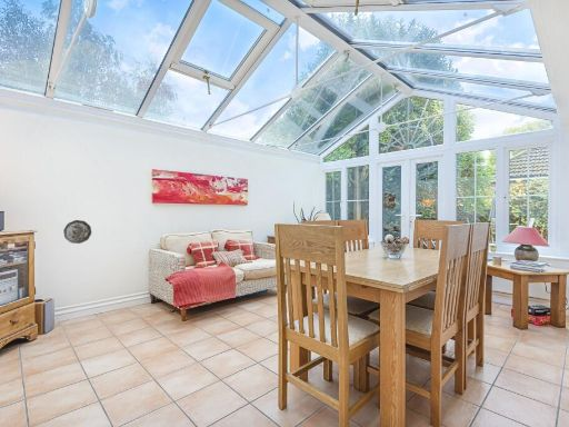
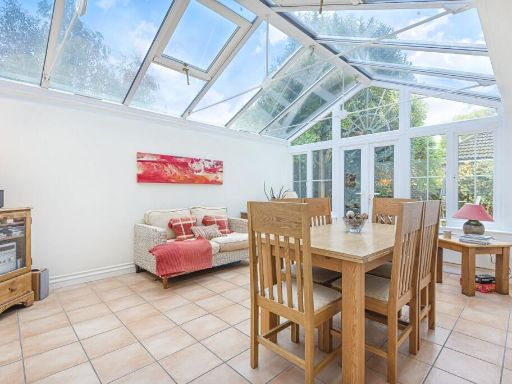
- decorative plate (77, 231)
